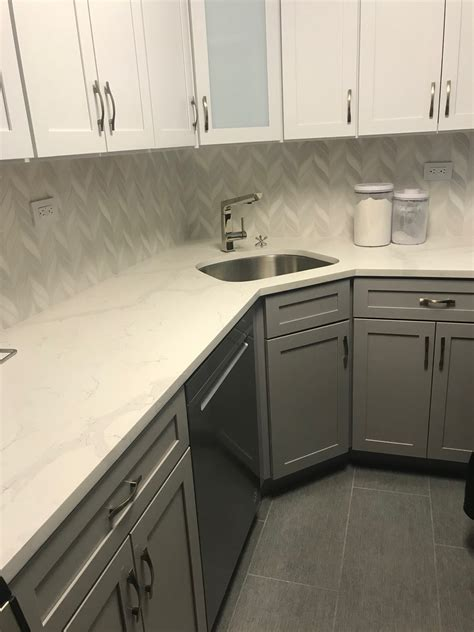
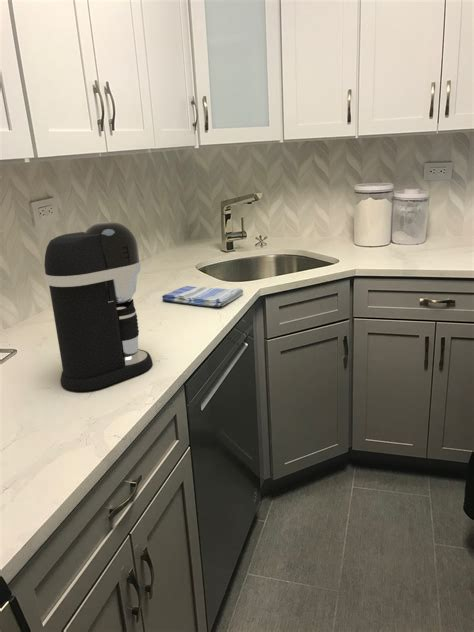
+ dish towel (203, 294)
+ coffee maker (98, 301)
